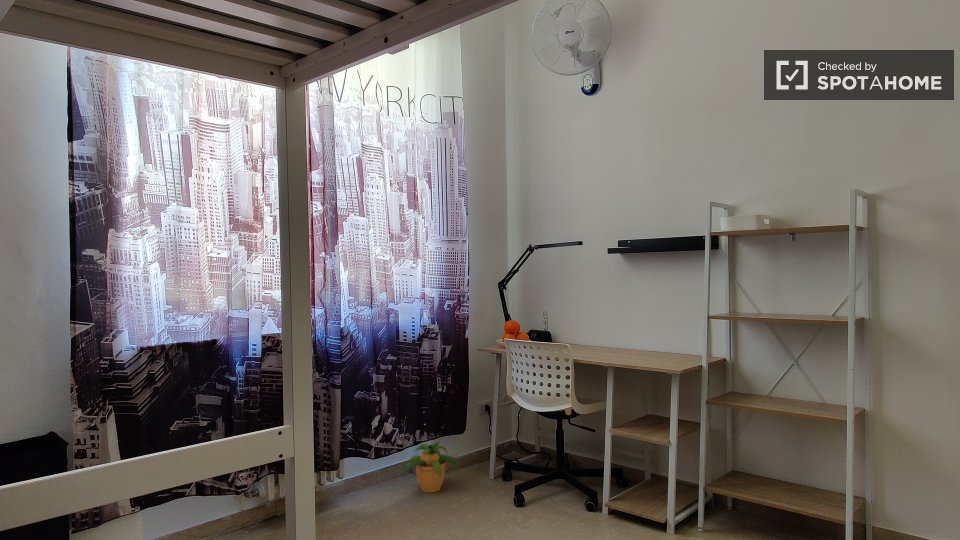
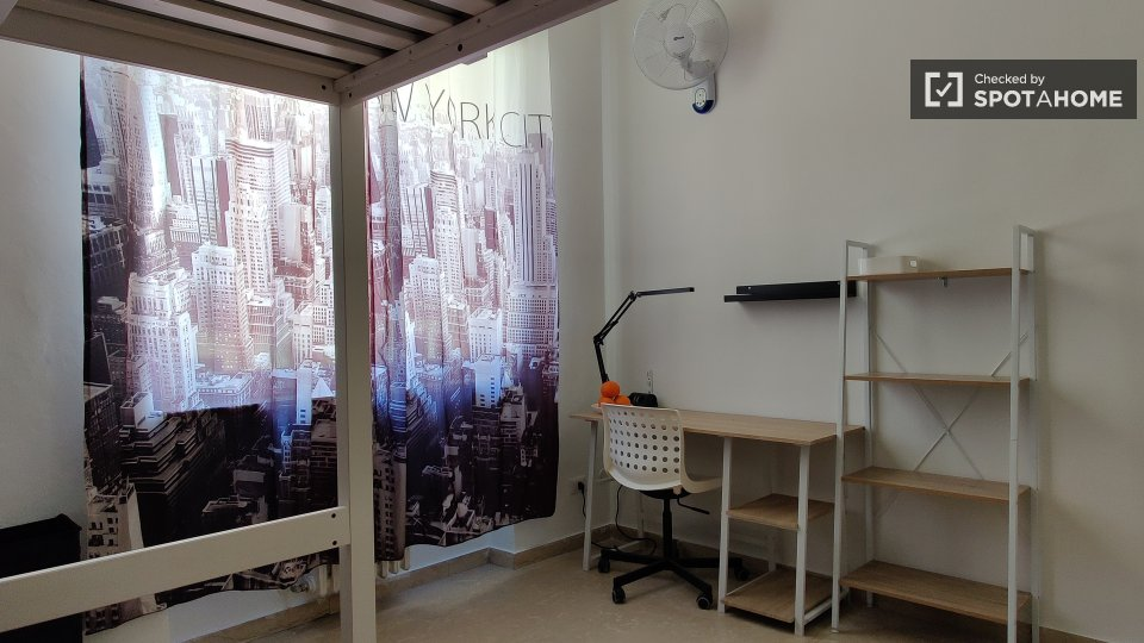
- potted plant (427, 465)
